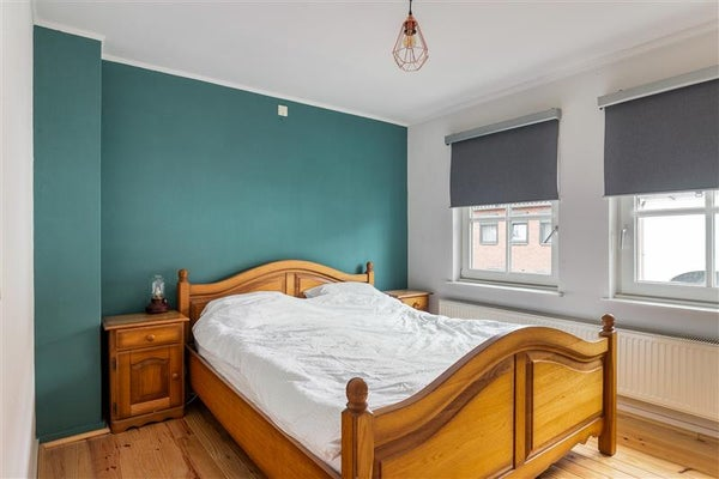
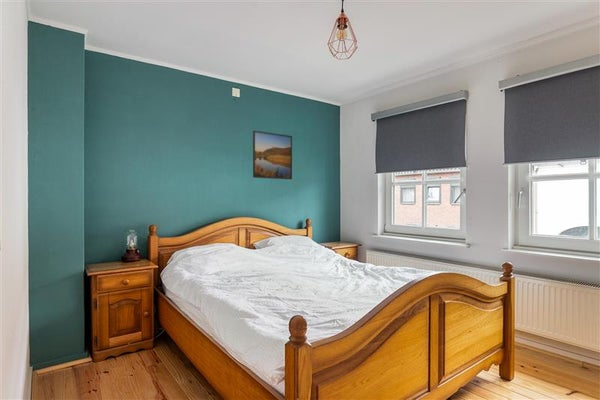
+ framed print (273, 155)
